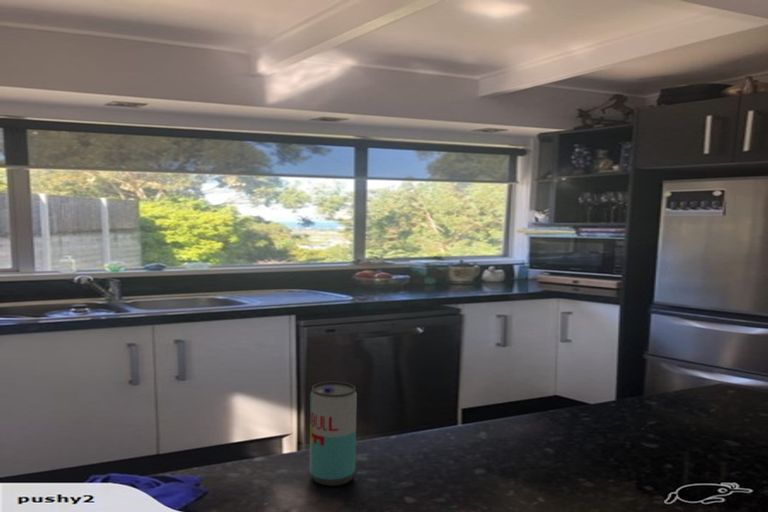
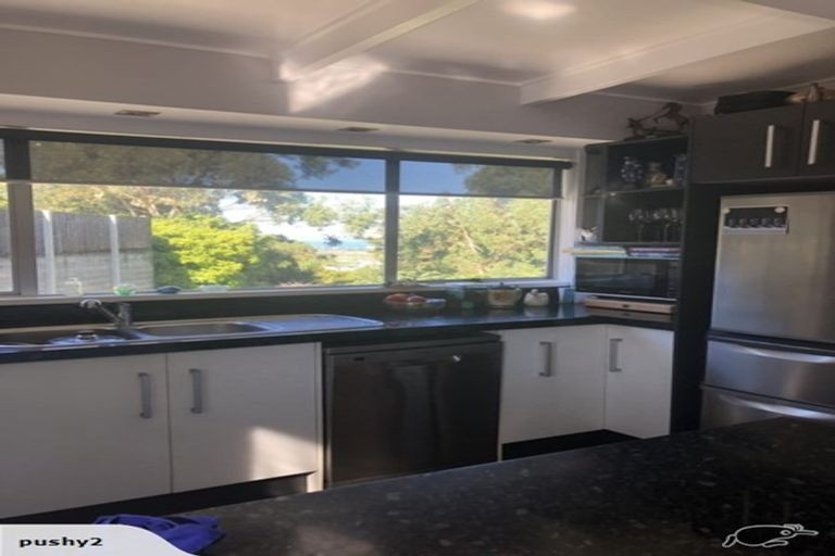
- beverage can (333, 432)
